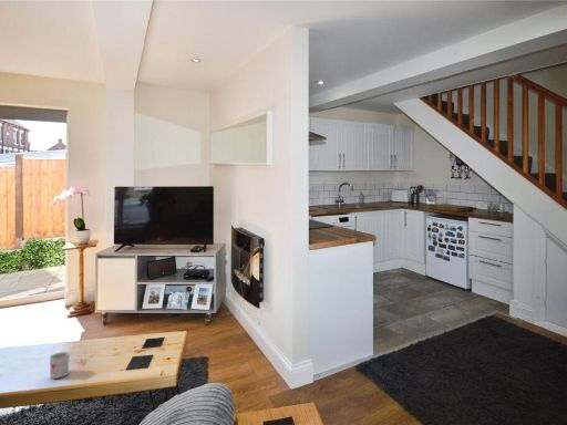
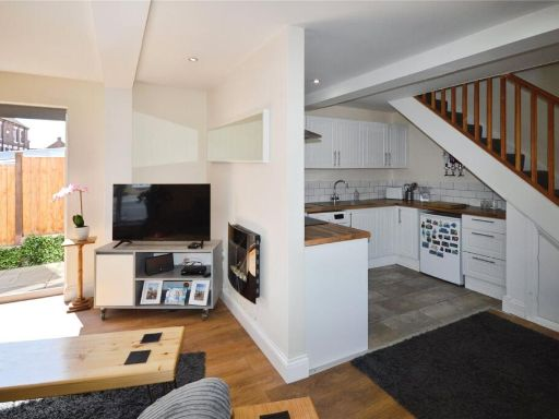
- mug (58, 364)
